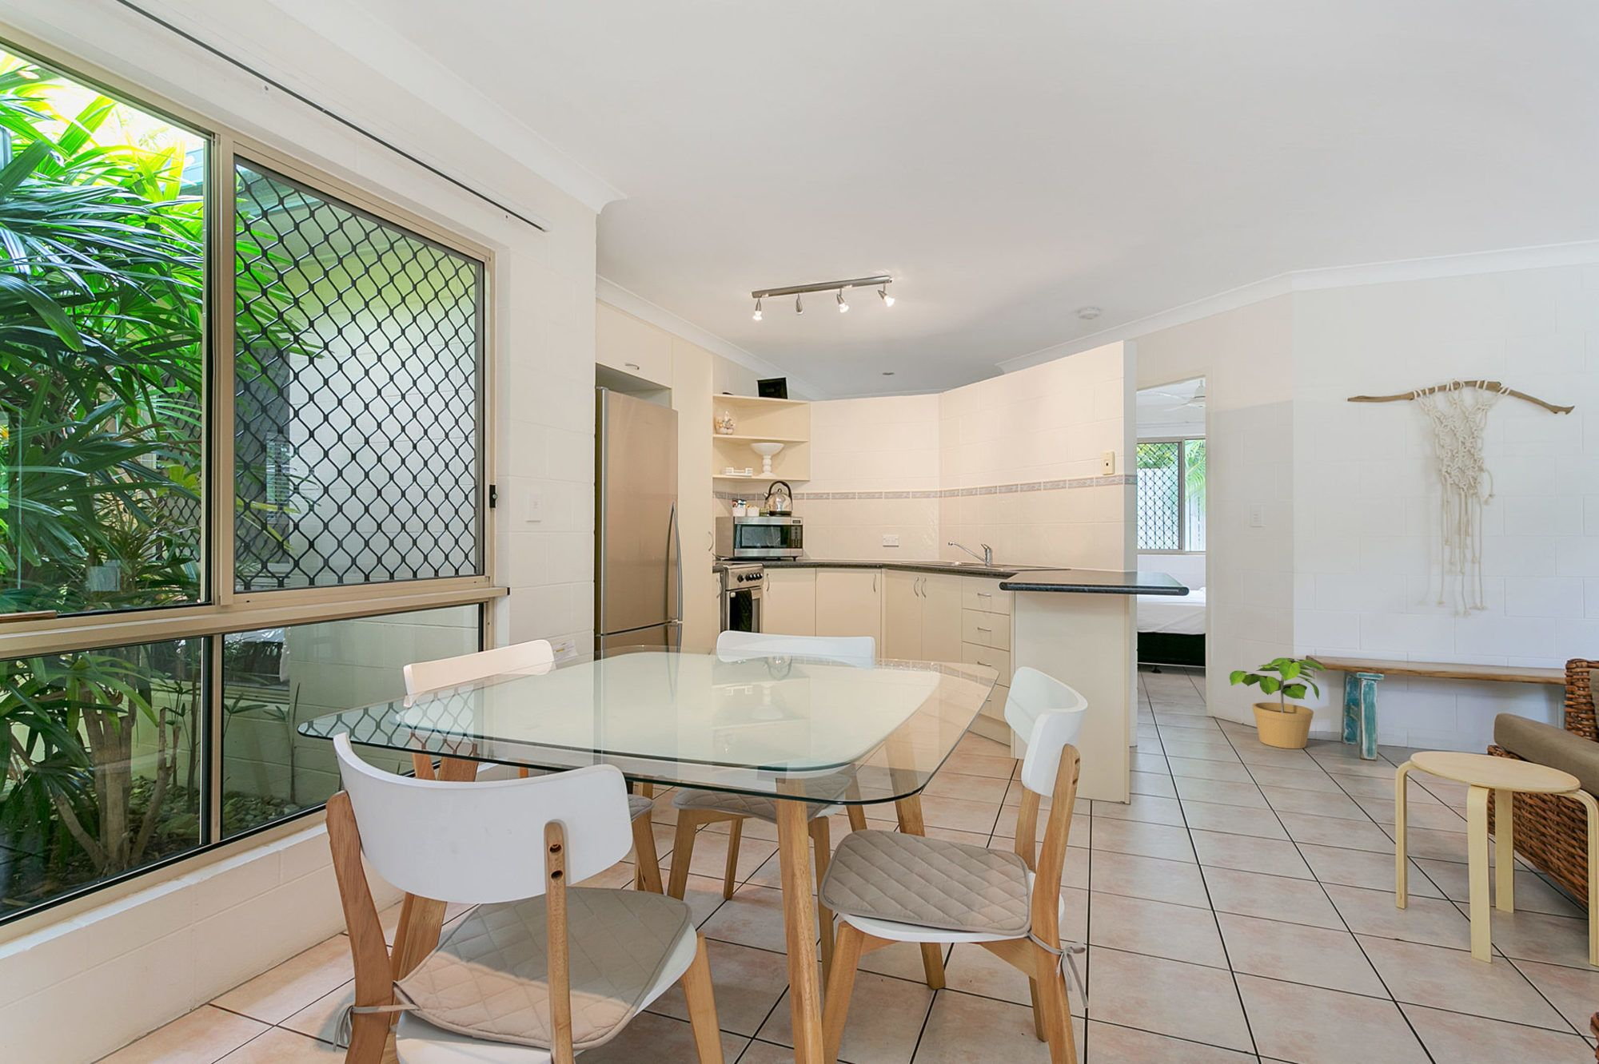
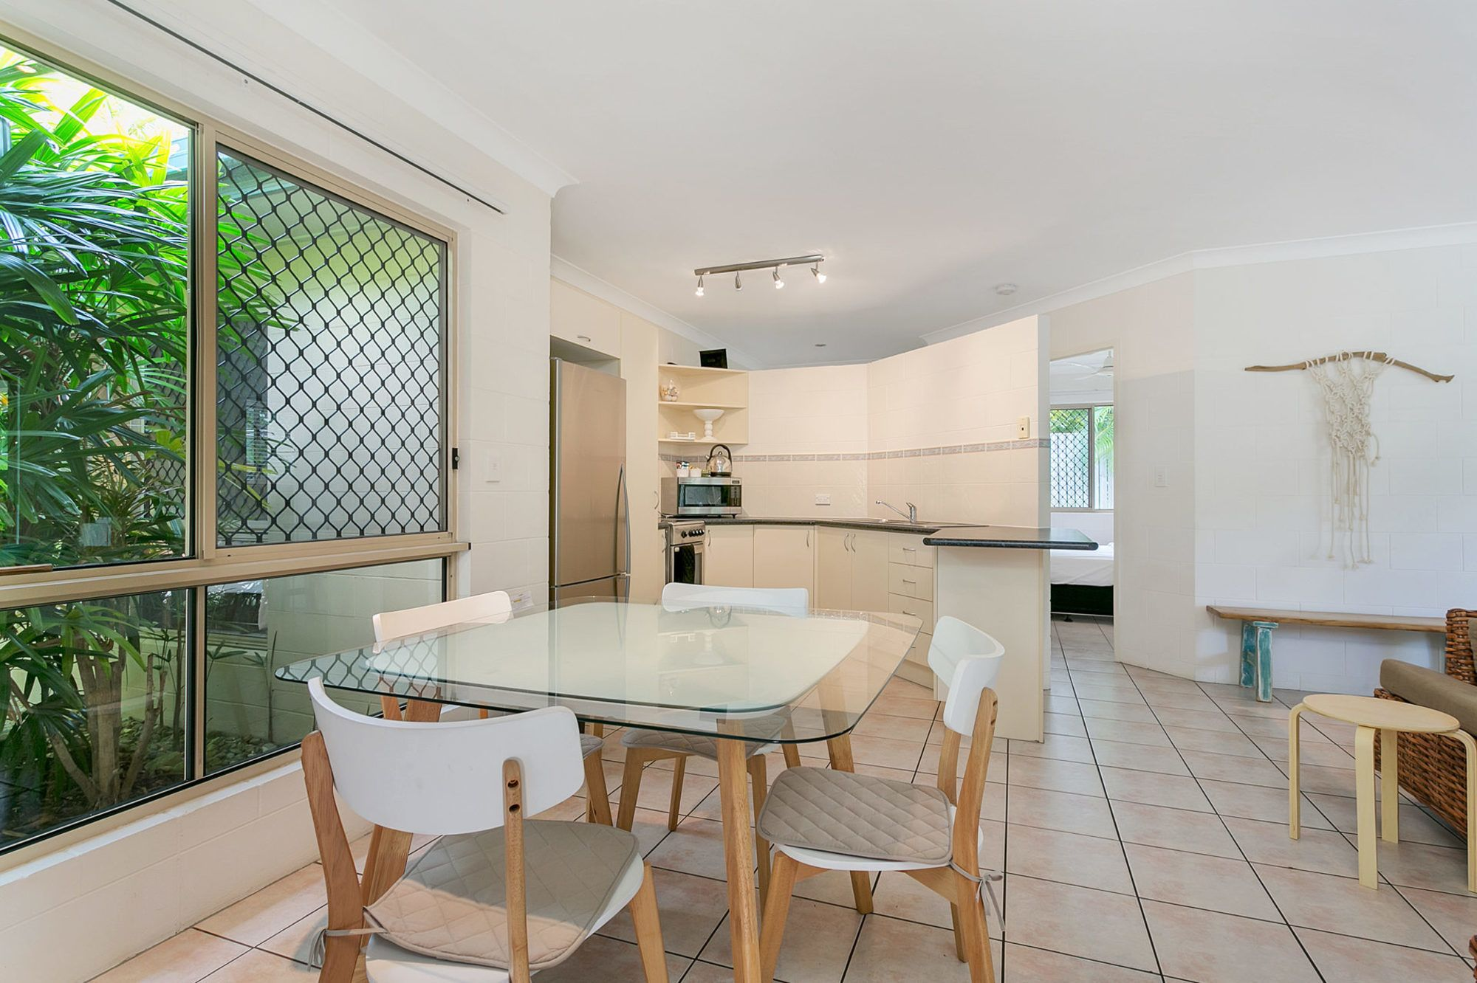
- potted plant (1278, 703)
